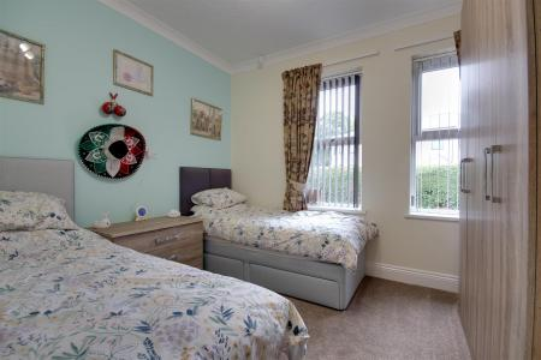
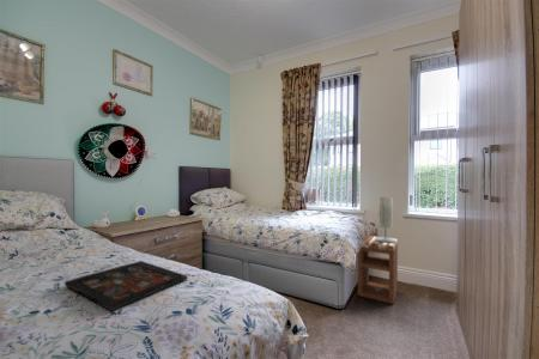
+ decorative tray (128, 280)
+ table lamp (384, 219)
+ nightstand (377, 266)
